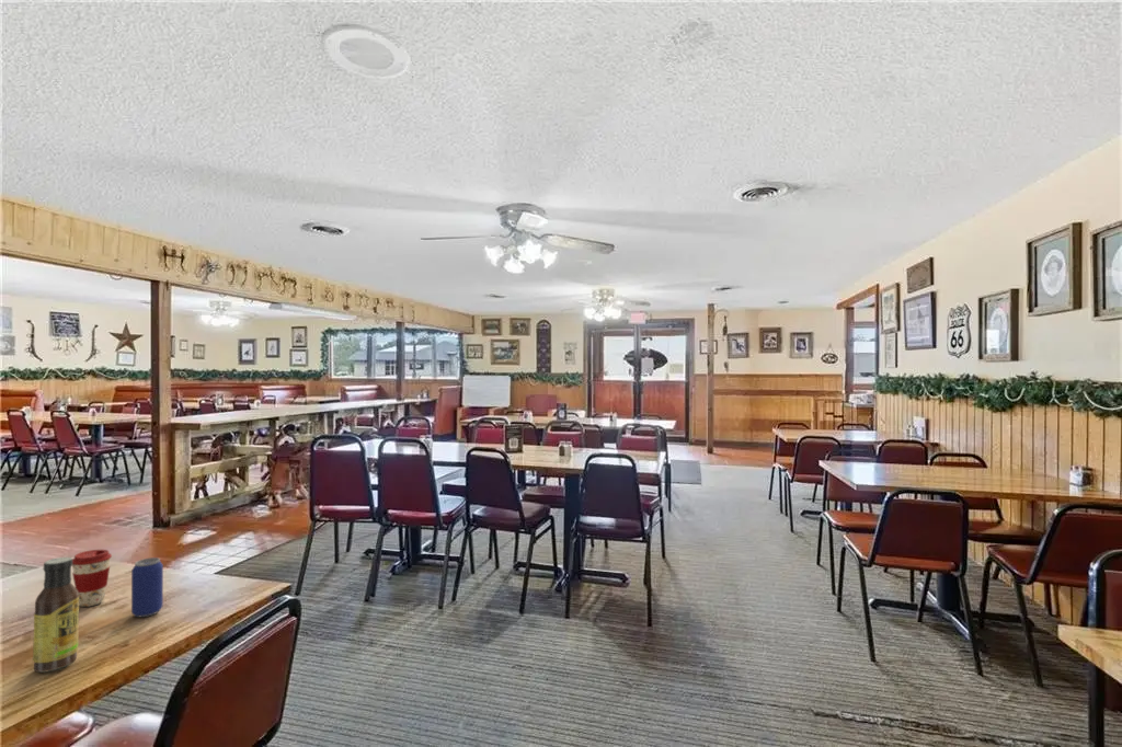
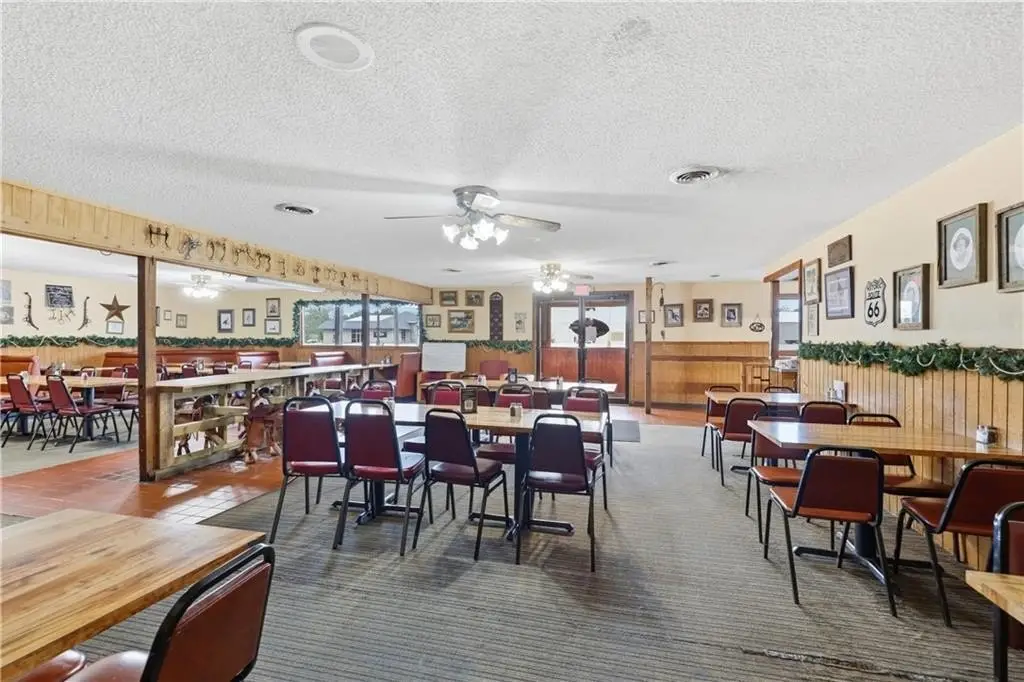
- beverage can (147, 586)
- sauce bottle (56, 612)
- coffee cup (91, 577)
